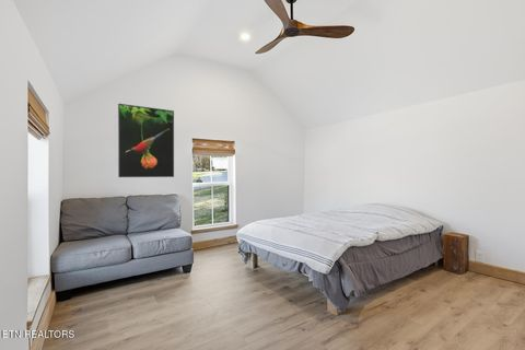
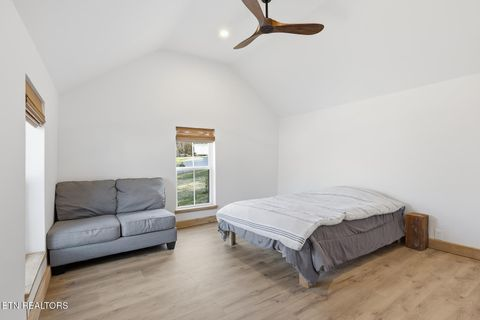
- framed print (147, 142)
